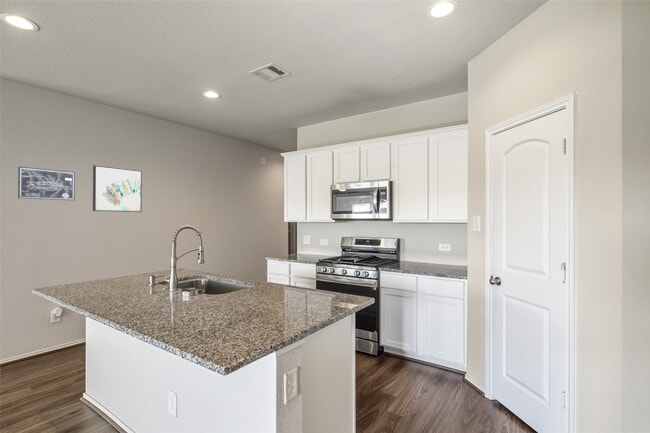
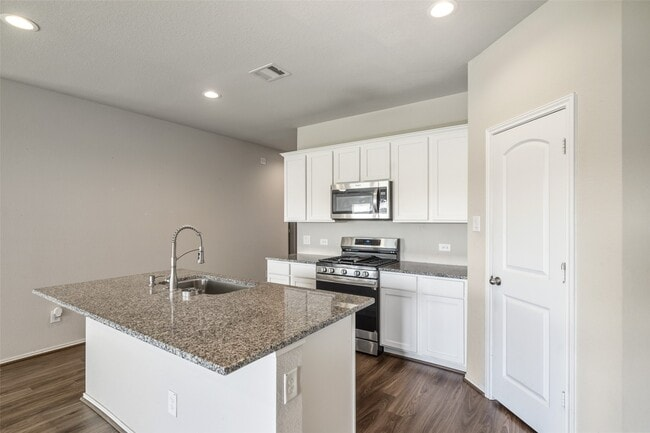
- wall art (118, 190)
- wall art (48, 184)
